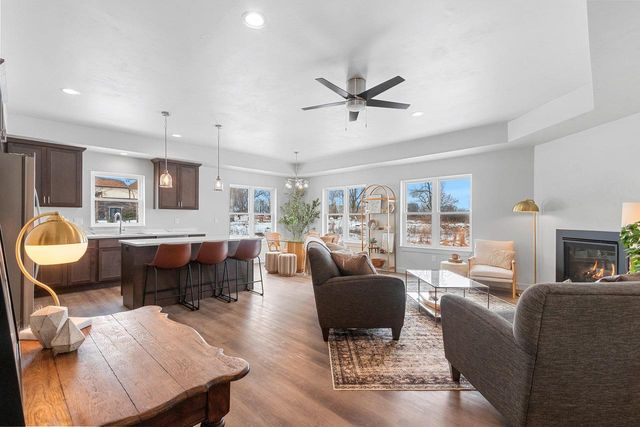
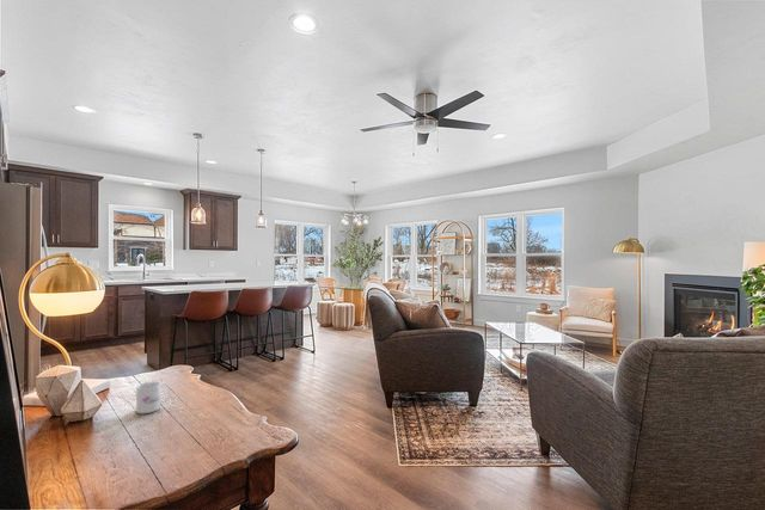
+ mug (153, 395)
